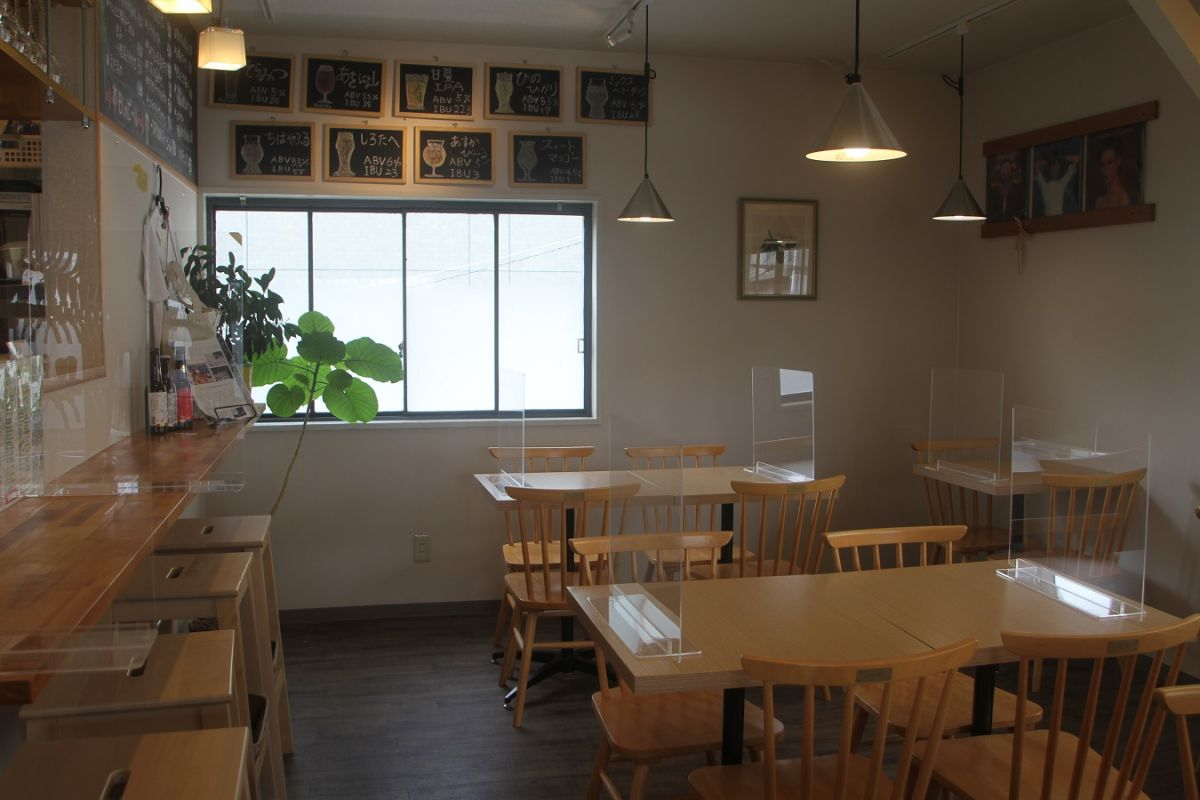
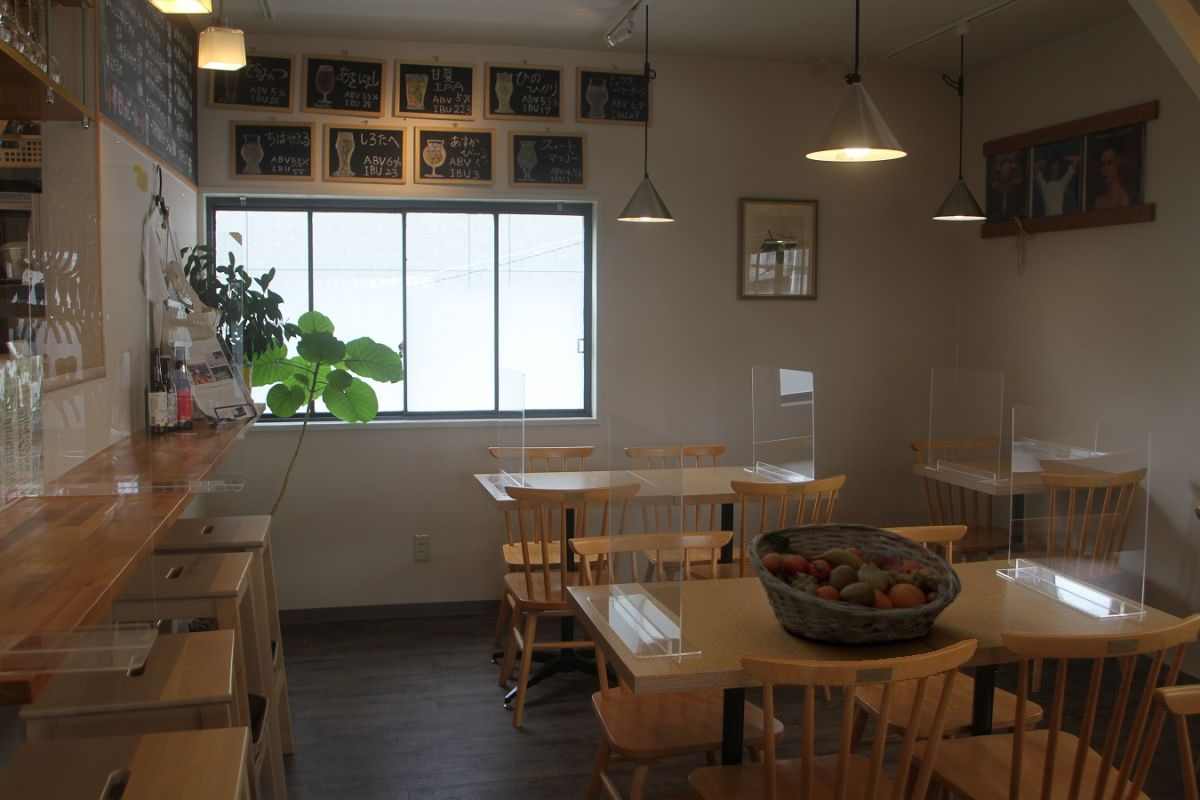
+ fruit basket (851, 581)
